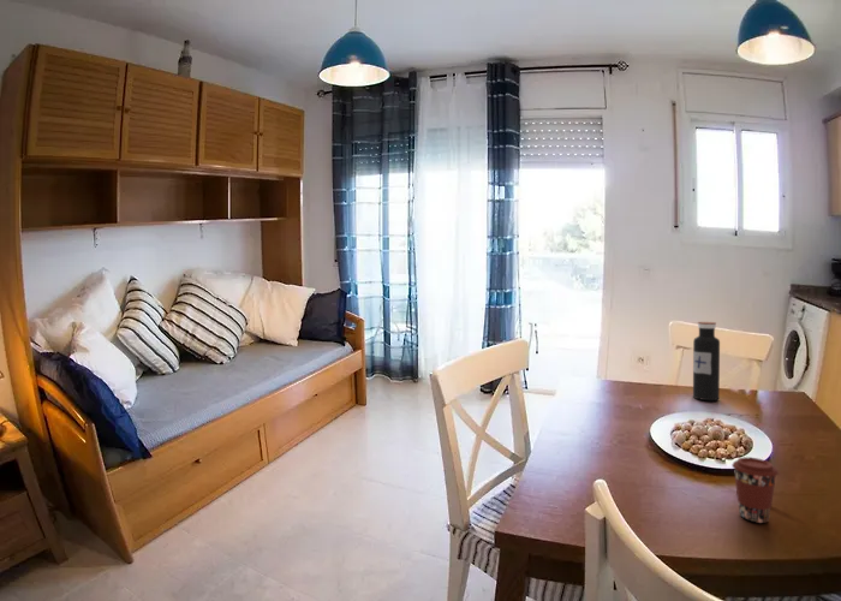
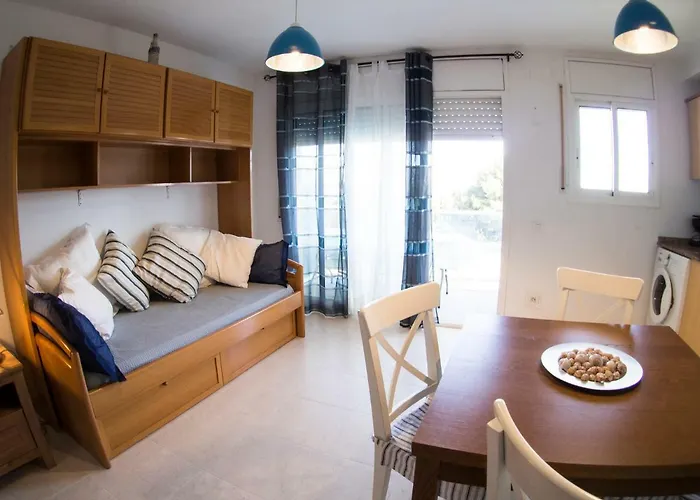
- water bottle (705, 359)
- coffee cup (753, 489)
